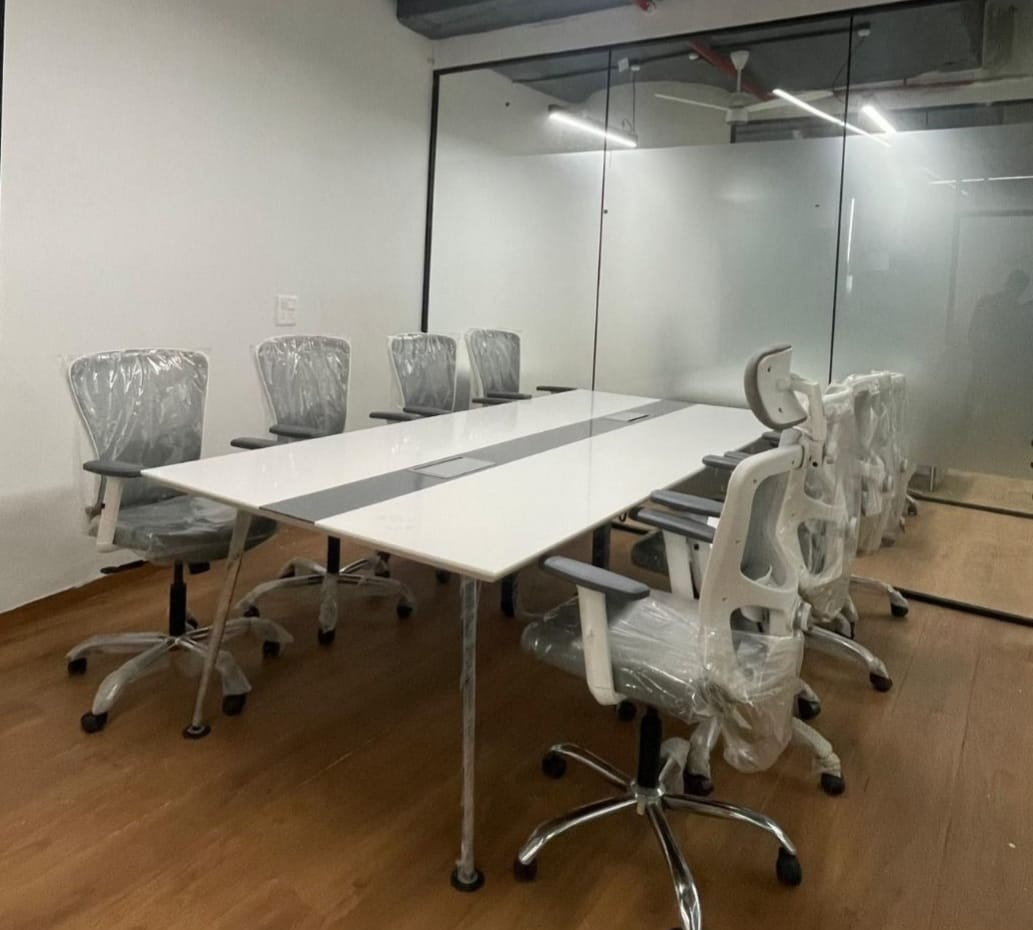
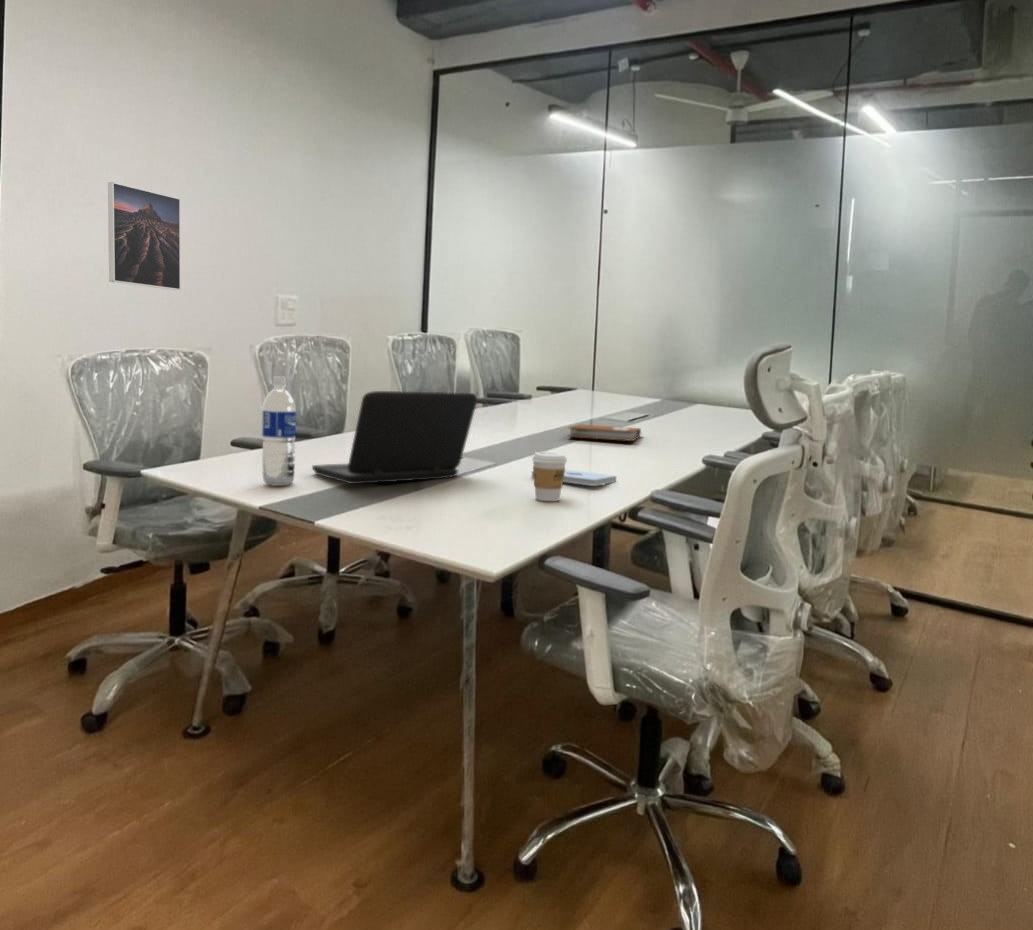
+ notebook (606, 432)
+ laptop (393, 433)
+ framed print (145, 238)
+ notepad (572, 476)
+ coffee cup (548, 475)
+ water bottle (279, 430)
